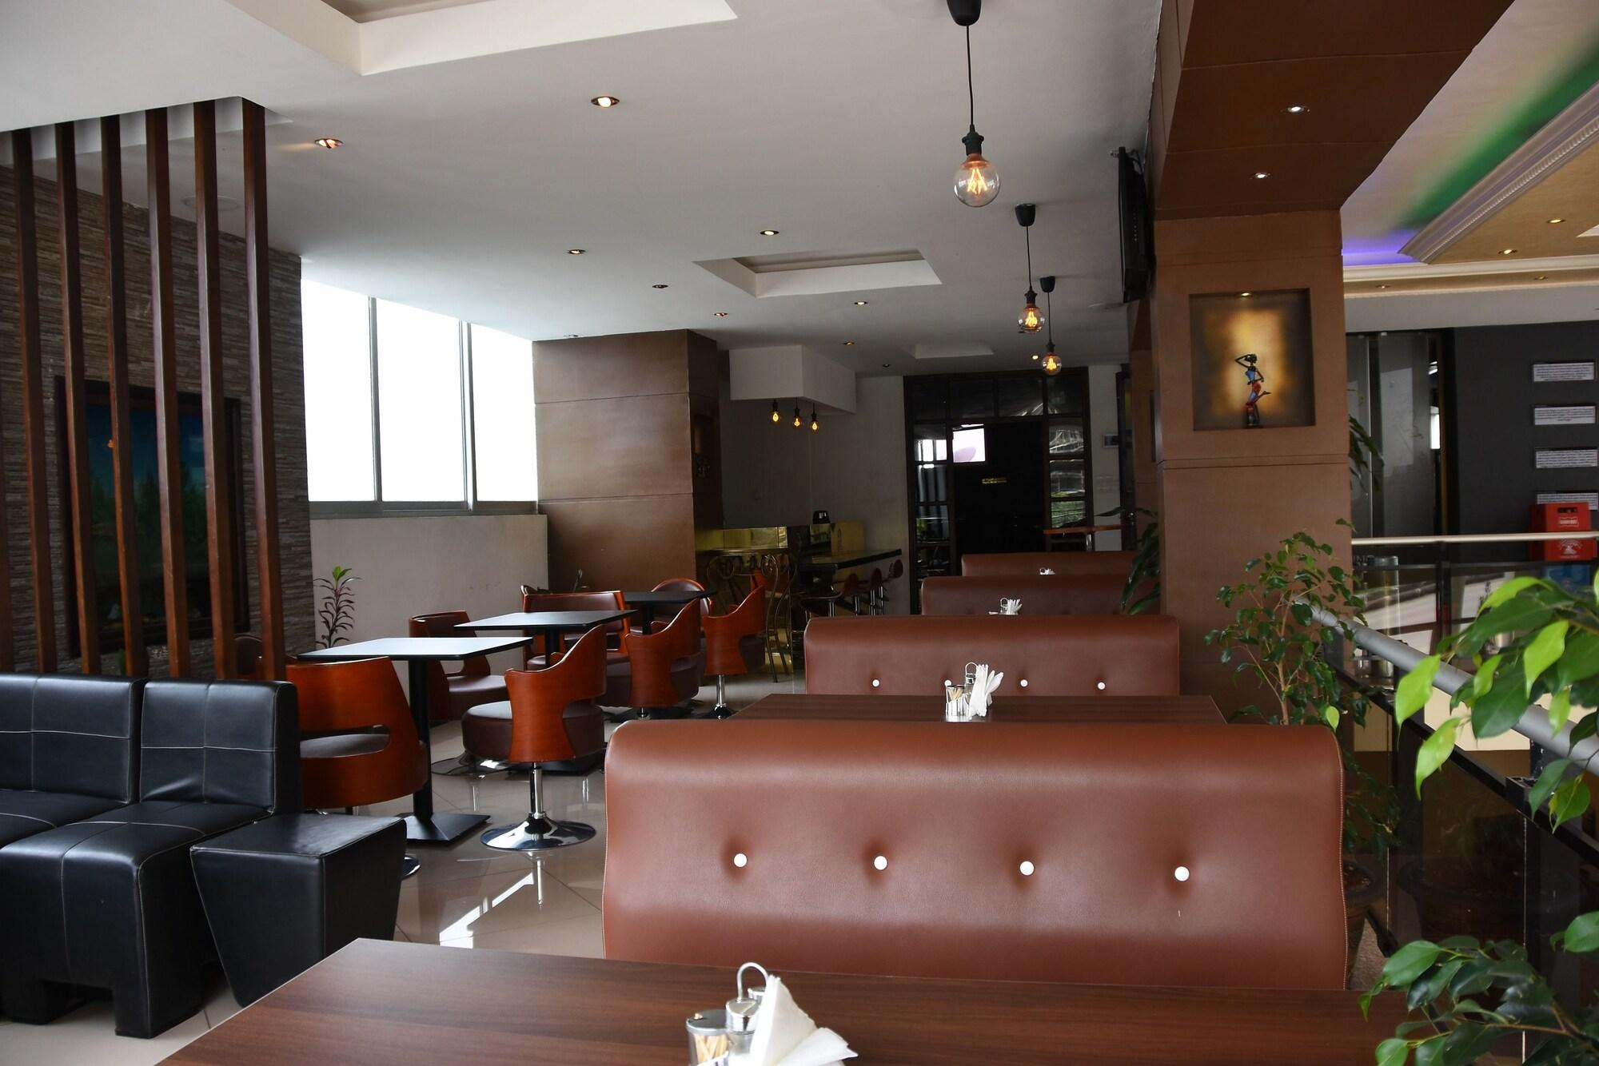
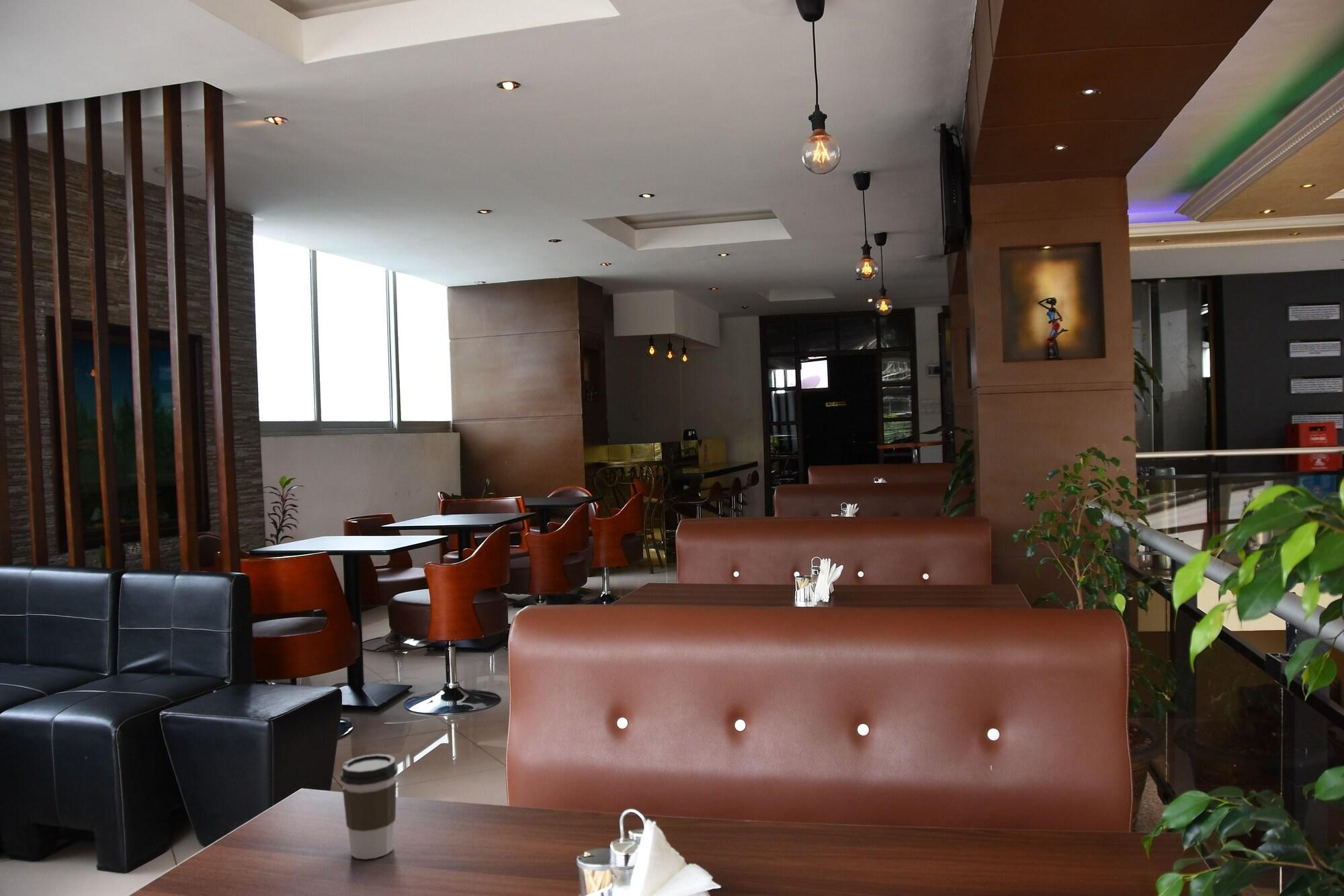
+ coffee cup (370, 806)
